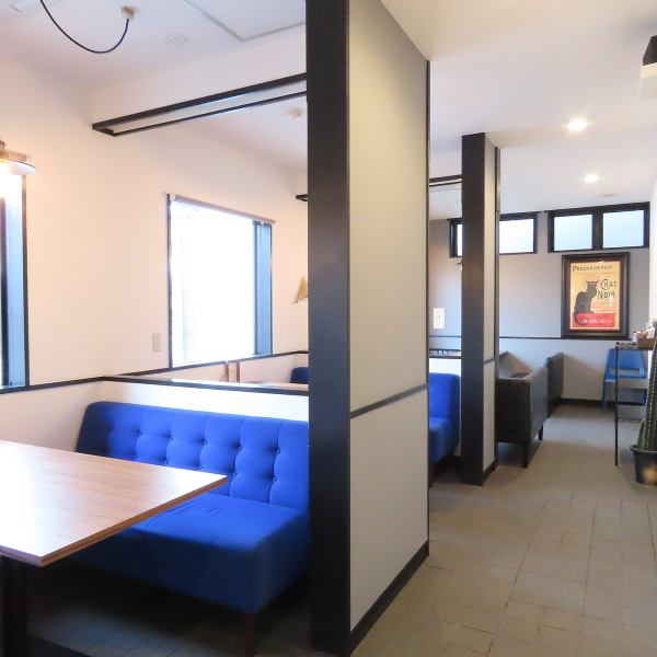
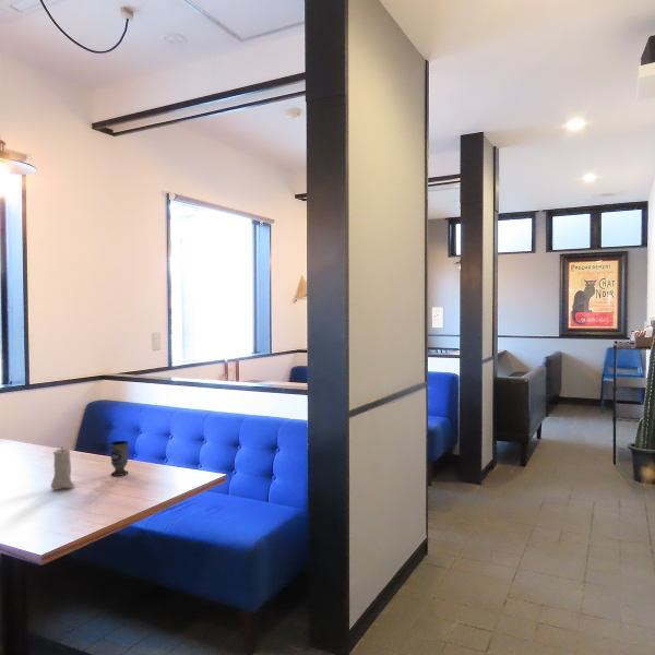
+ candle (62, 466)
+ cup (119, 457)
